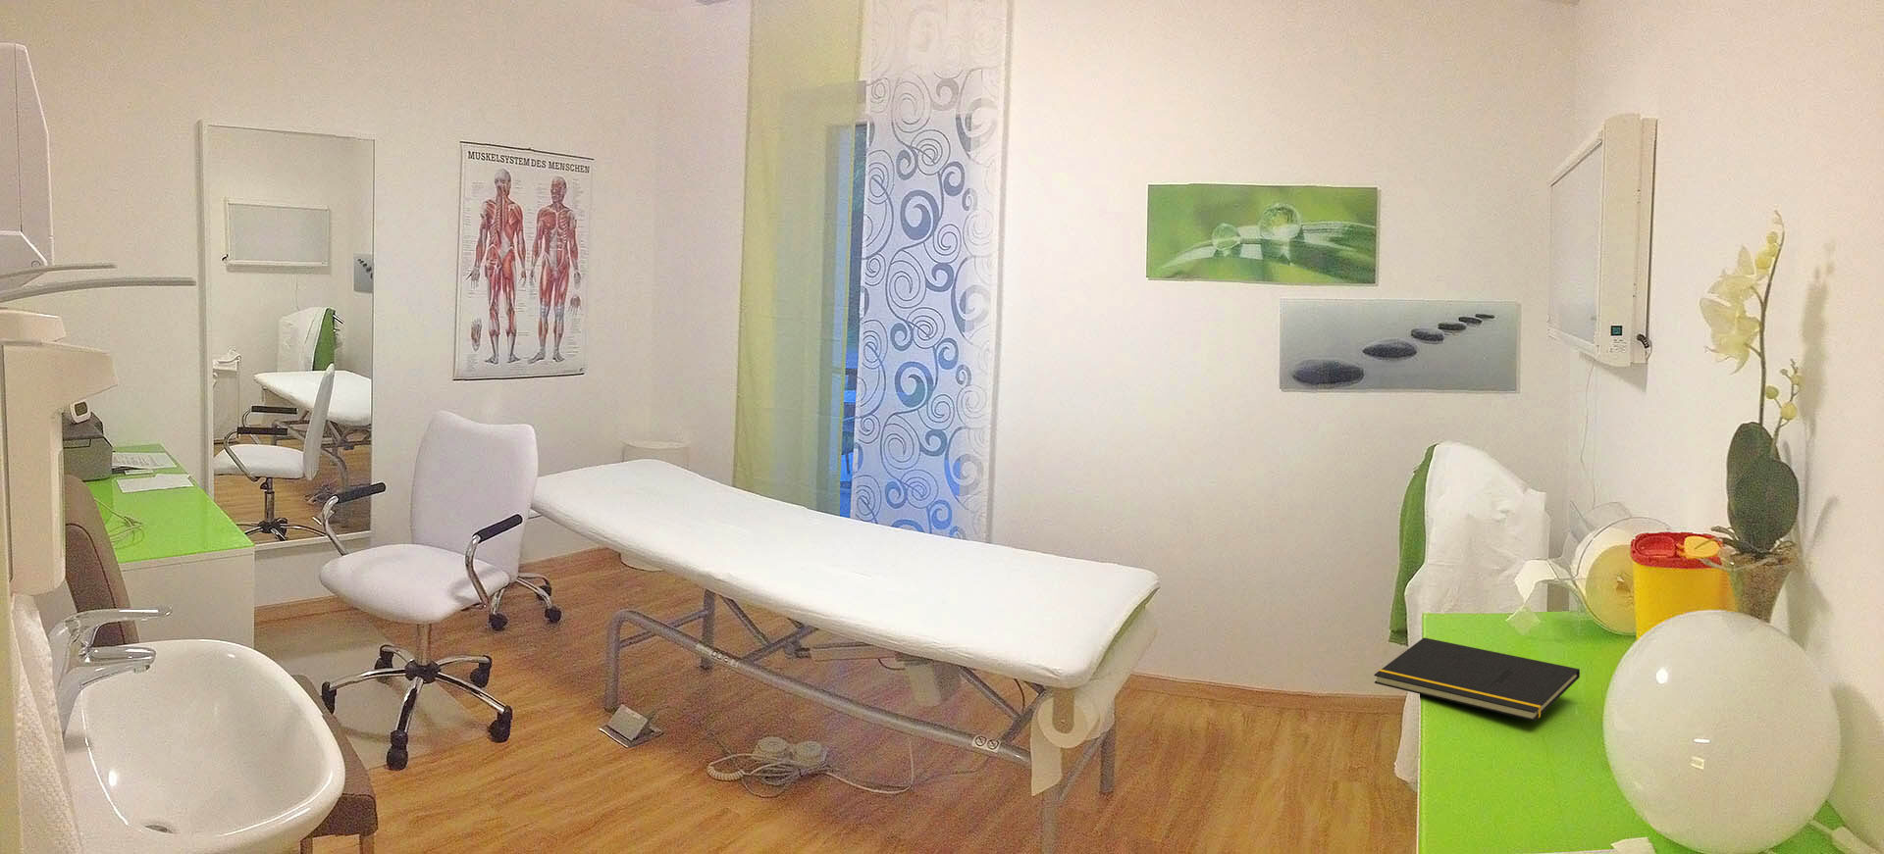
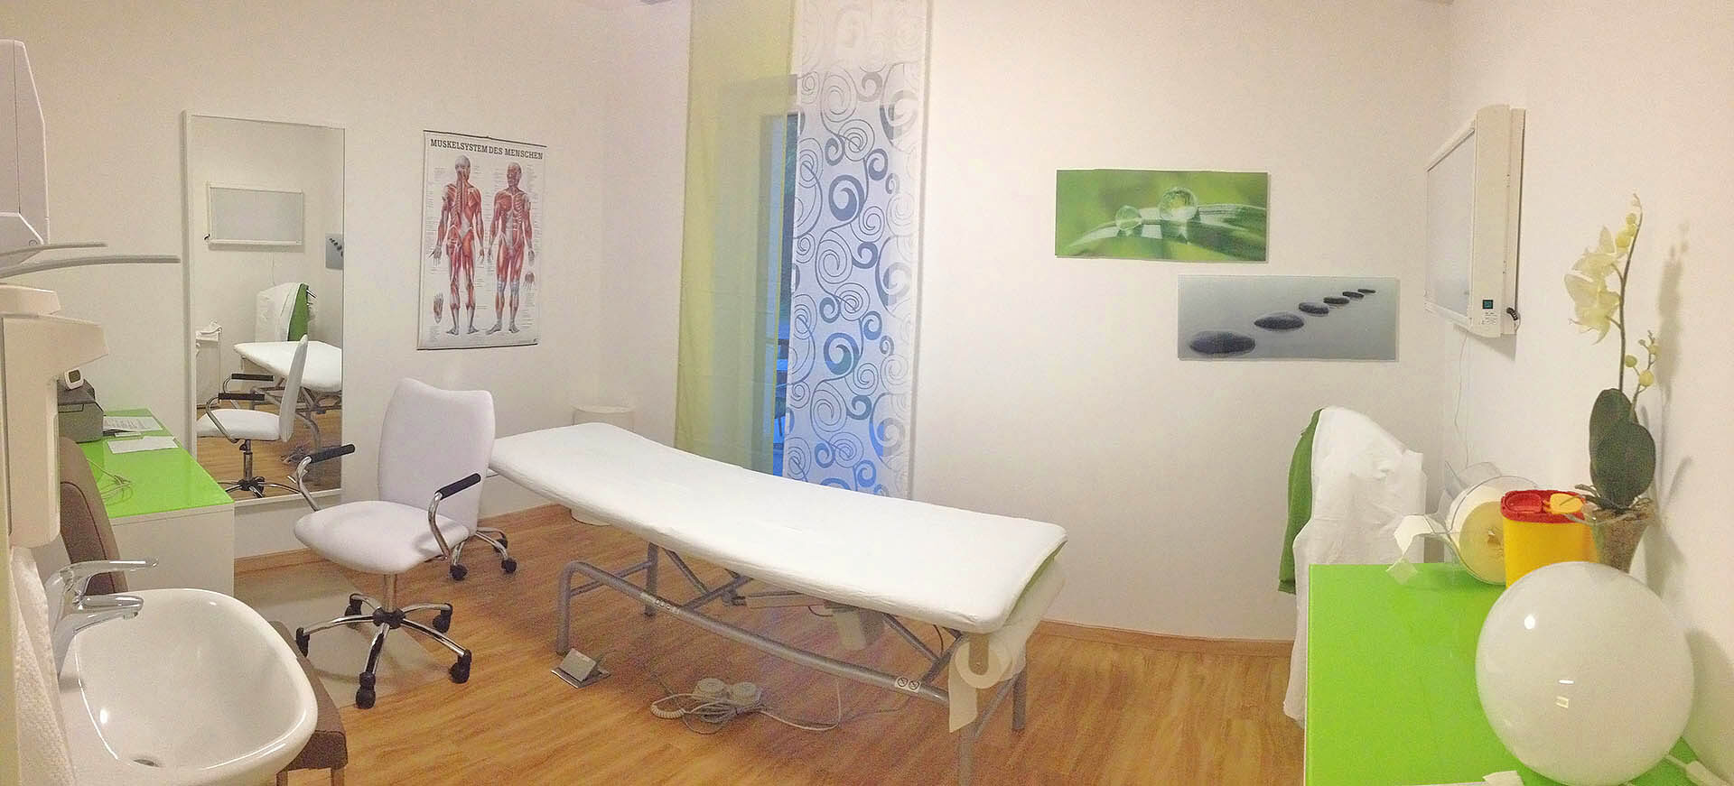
- notepad (1474, 675)
